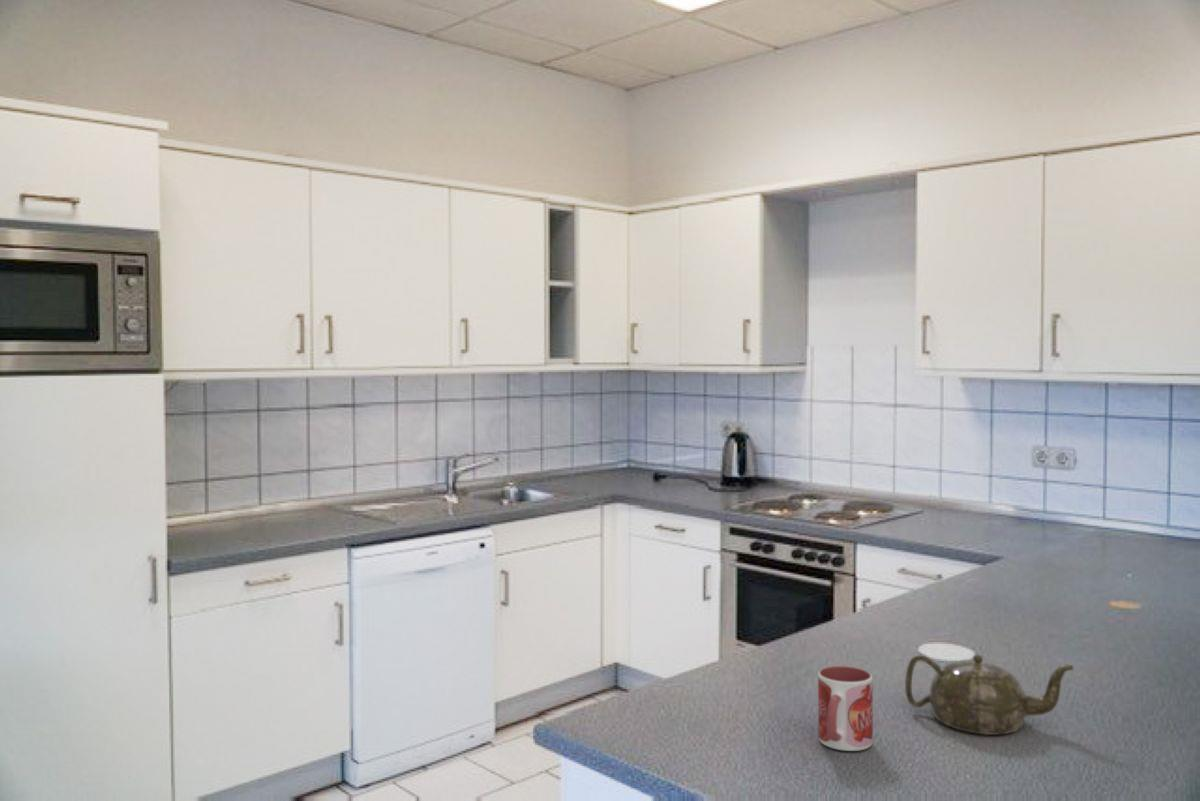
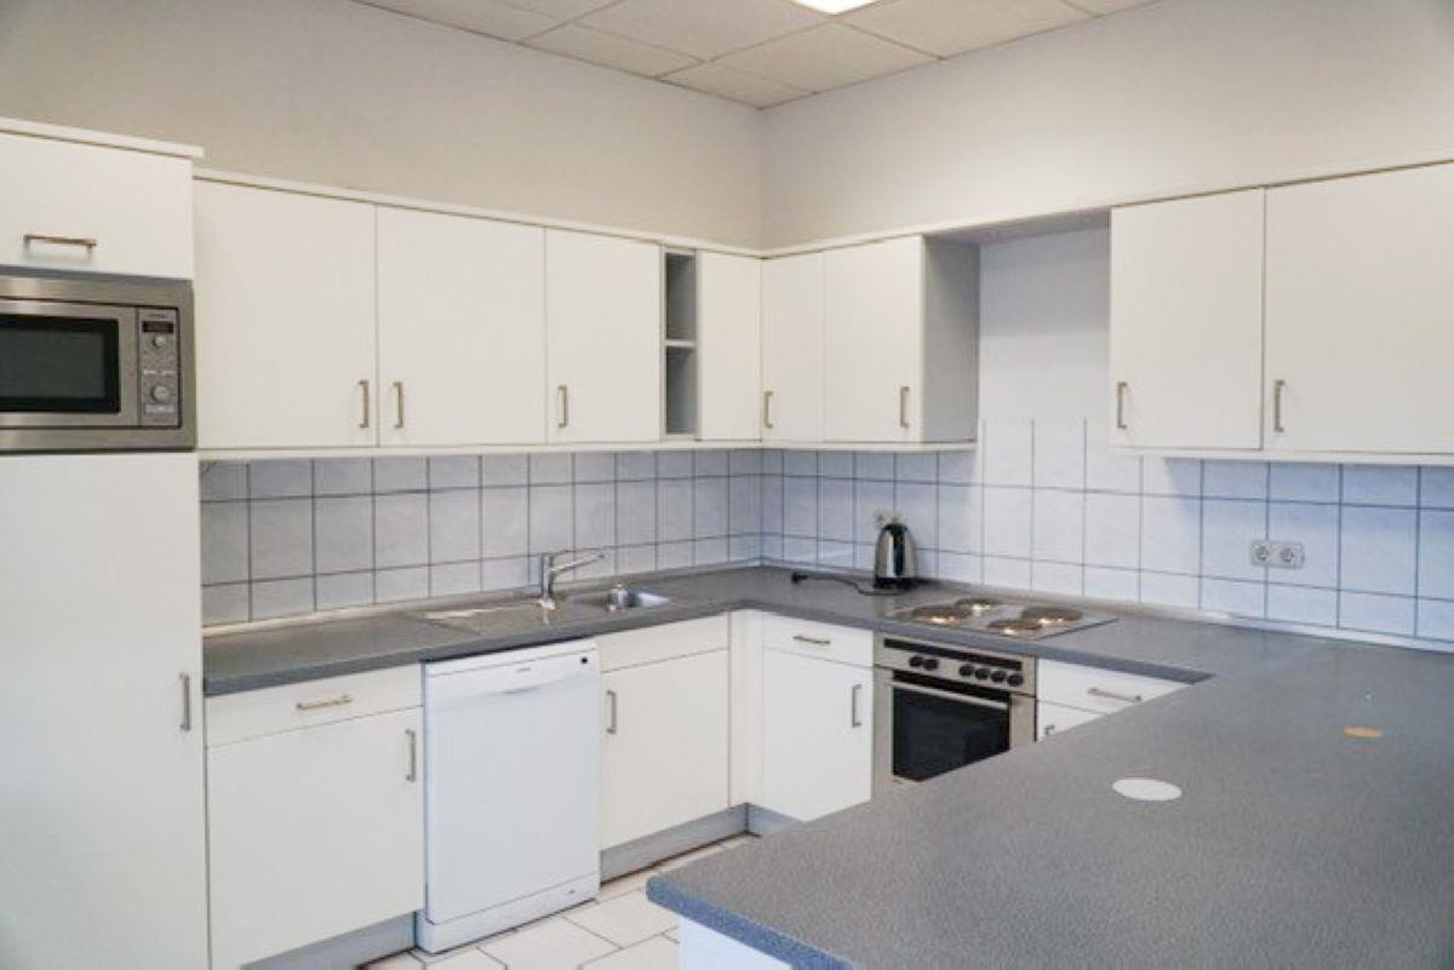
- mug (839, 711)
- teapot (986, 688)
